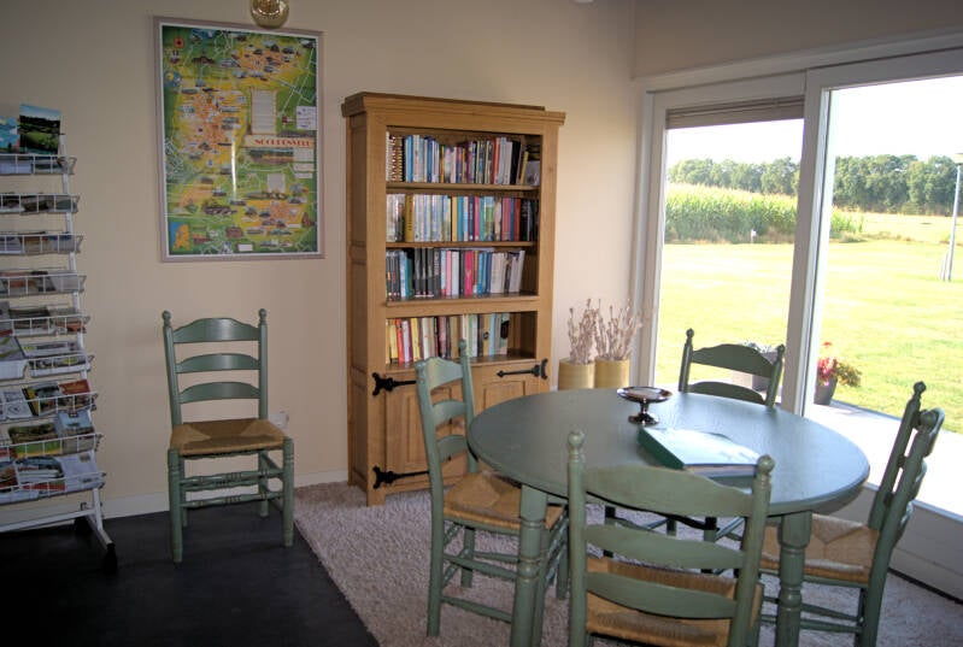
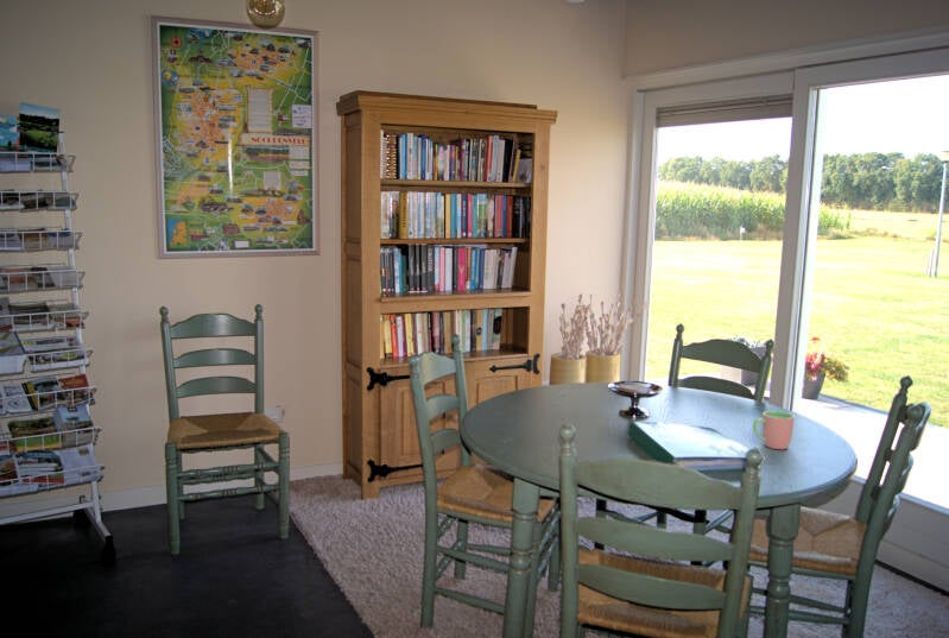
+ cup (772, 430)
